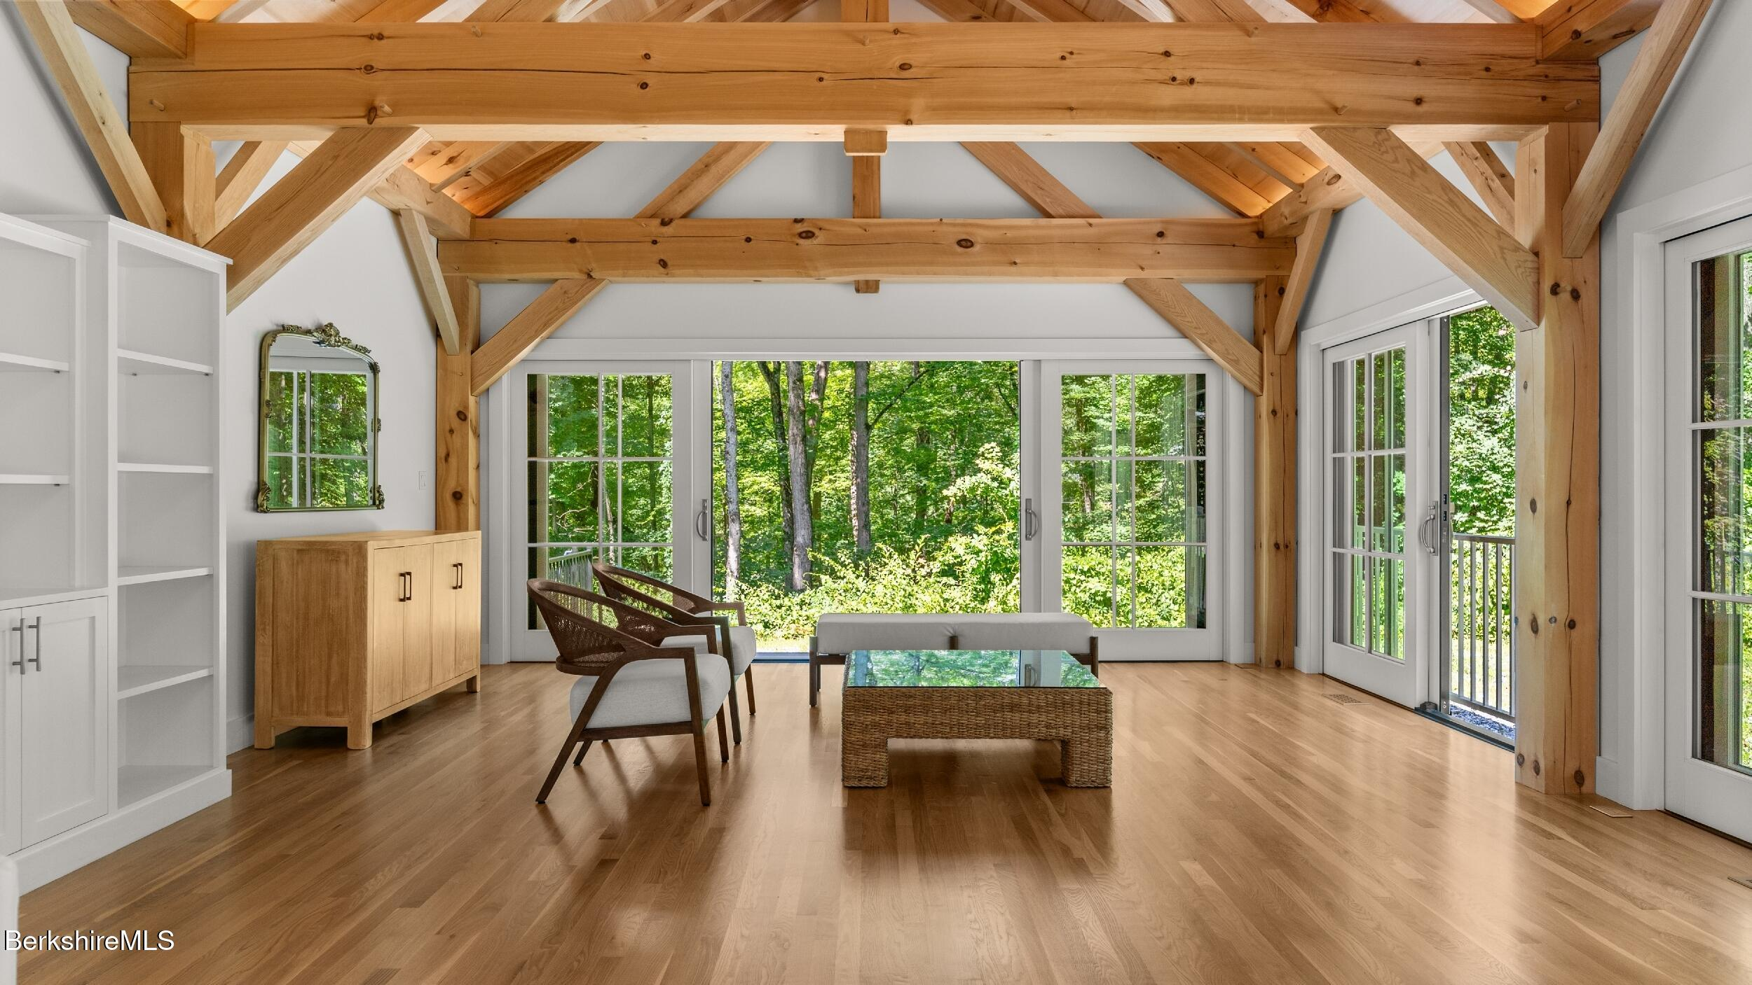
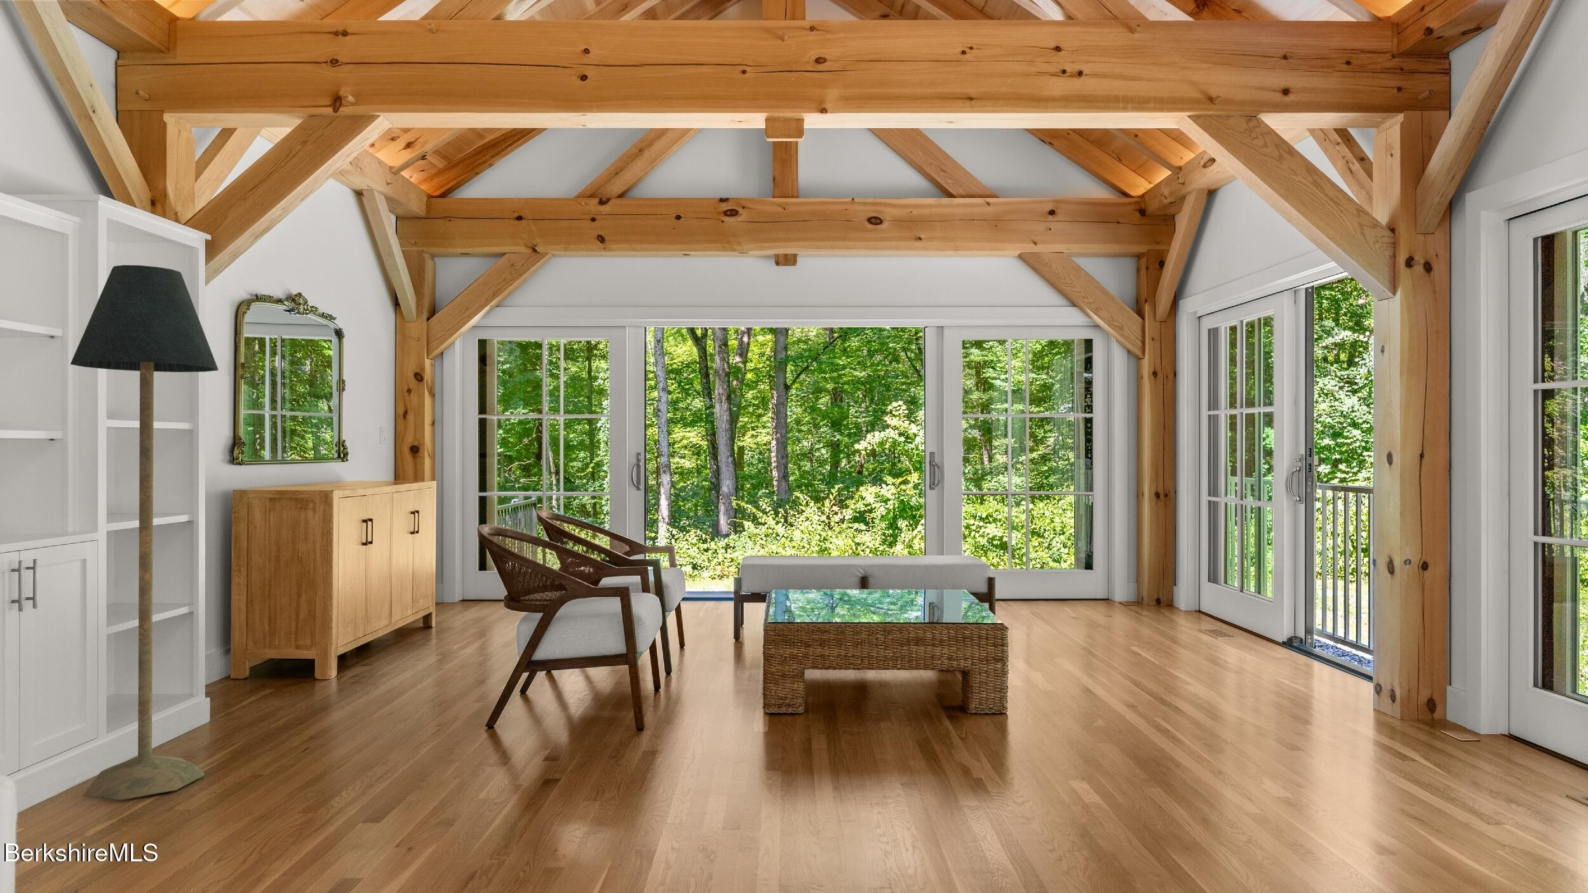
+ floor lamp (145, 524)
